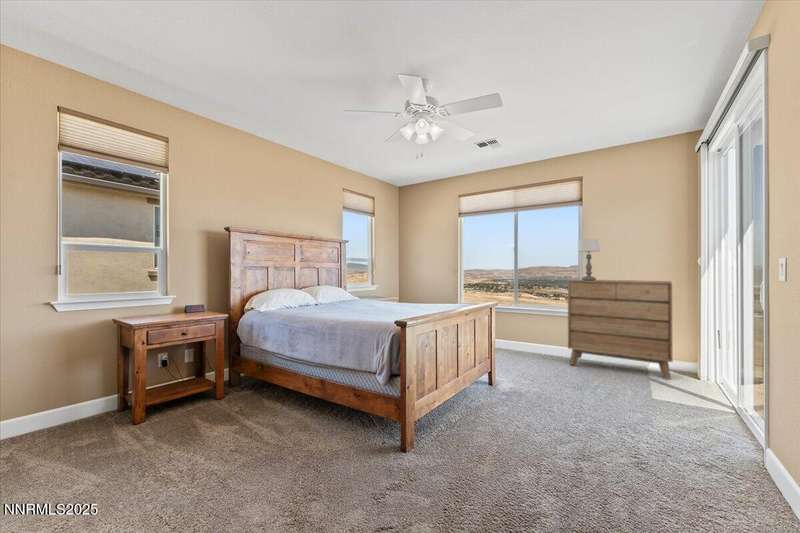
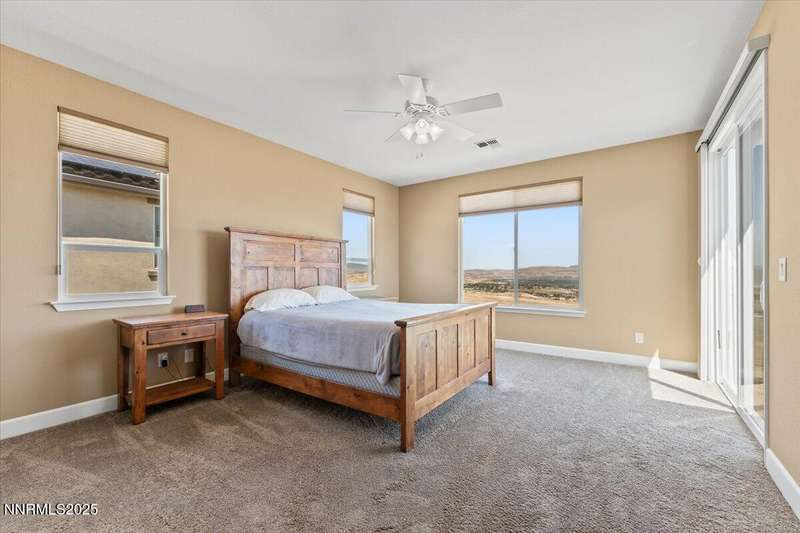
- dresser (617, 324)
- table lamp (588, 259)
